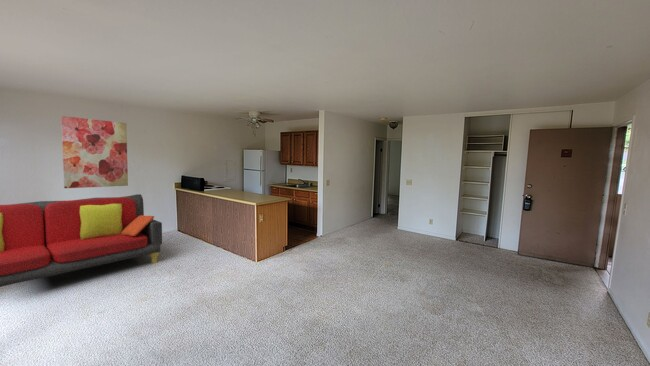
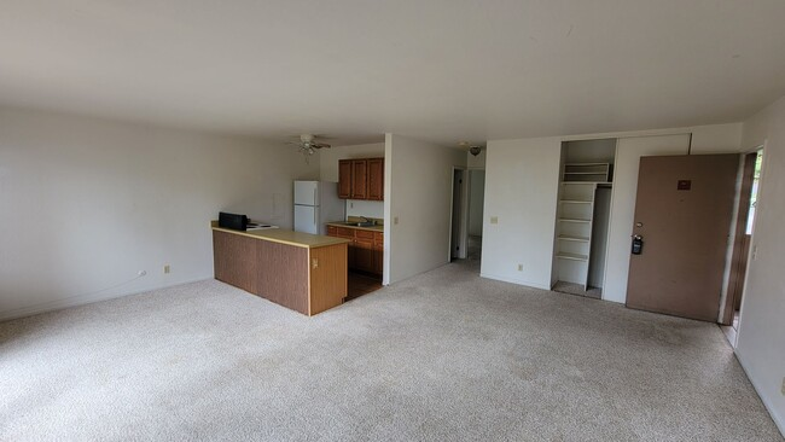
- sofa (48, 242)
- wall art (97, 153)
